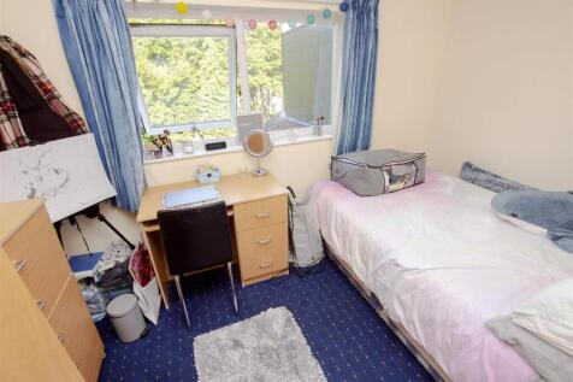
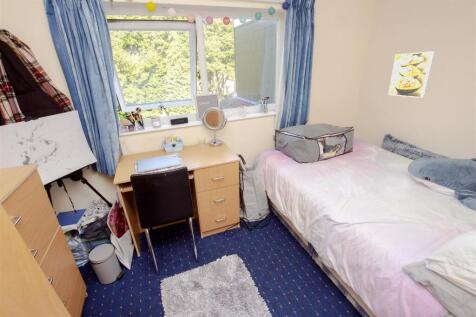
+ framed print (409, 75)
